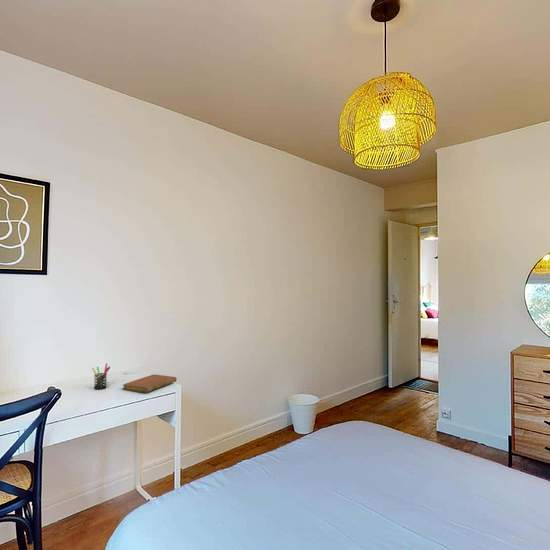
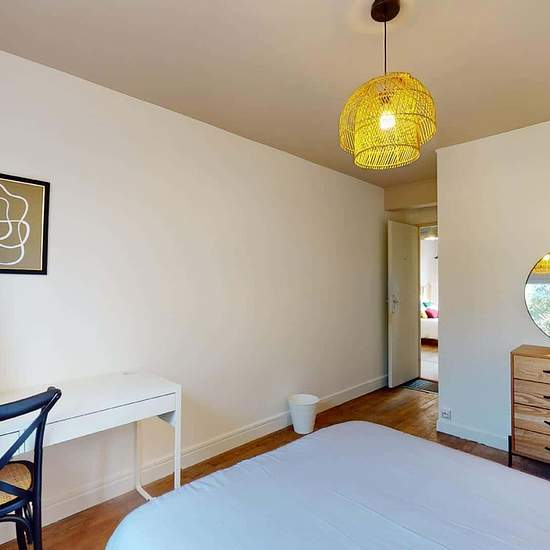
- pen holder (100, 375)
- notebook (150, 382)
